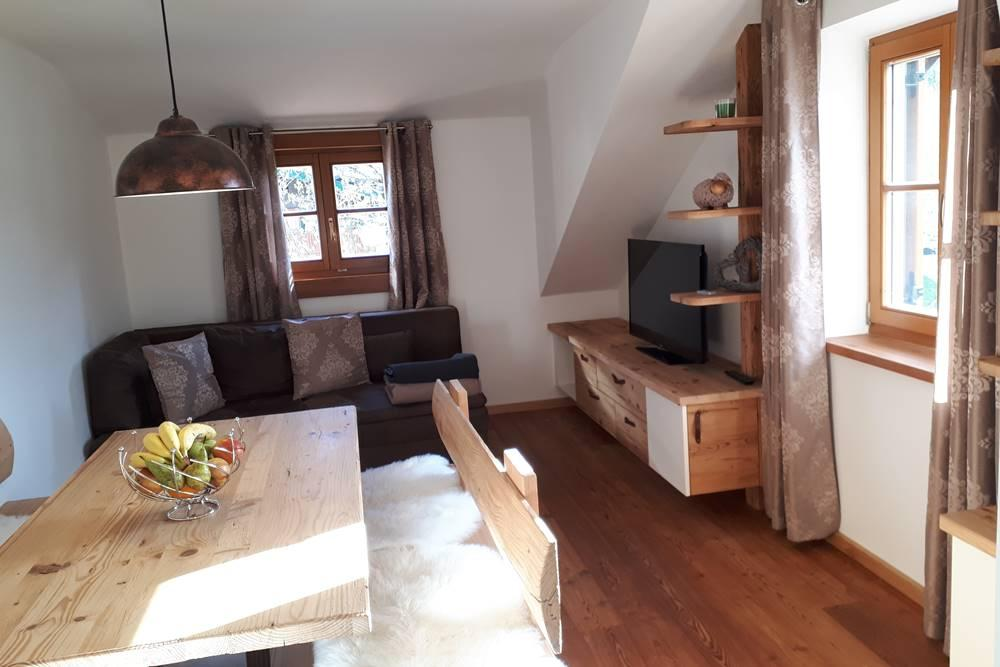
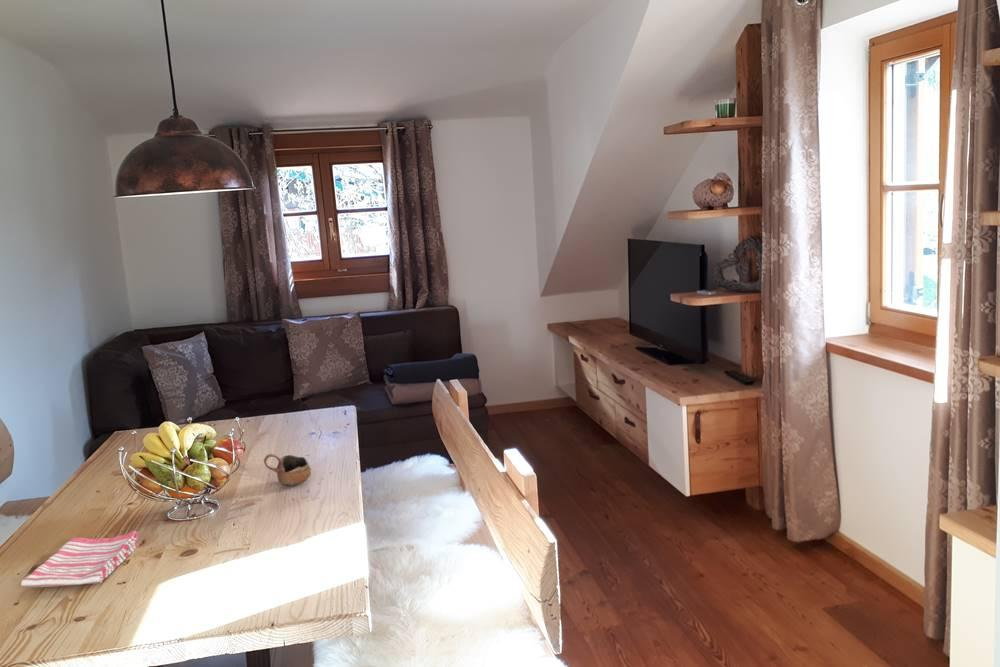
+ cup (288, 466)
+ dish towel (83, 558)
